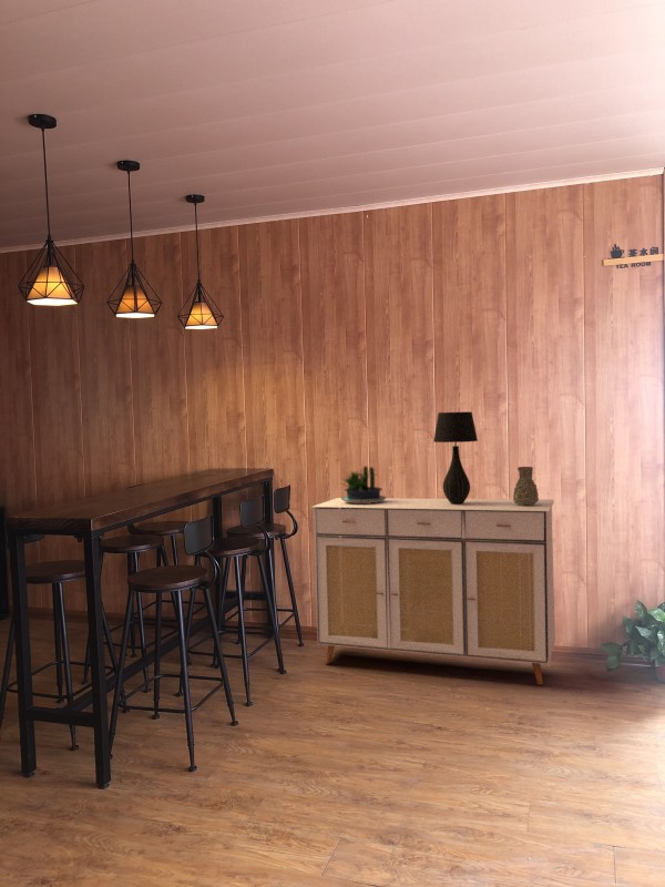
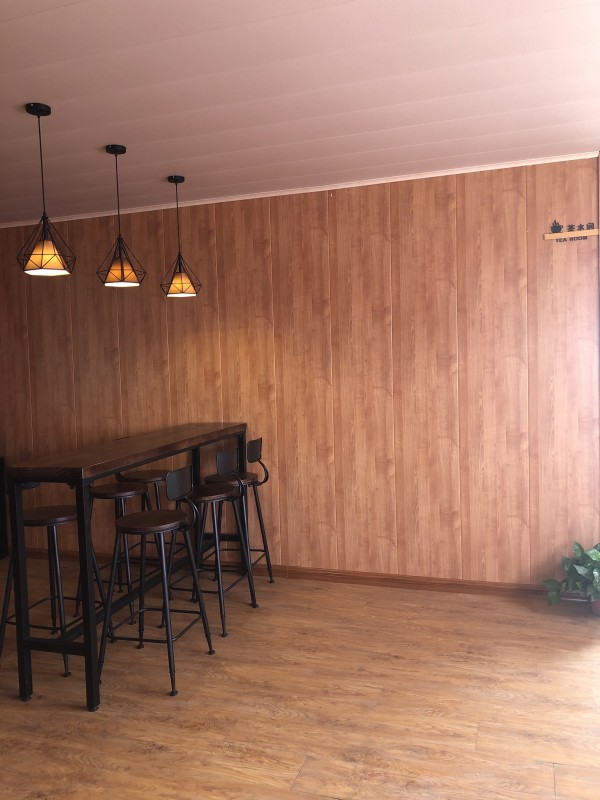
- sideboard (433, 582)
- potted plant (360, 483)
- table lamp (456, 458)
- decorative vase (524, 486)
